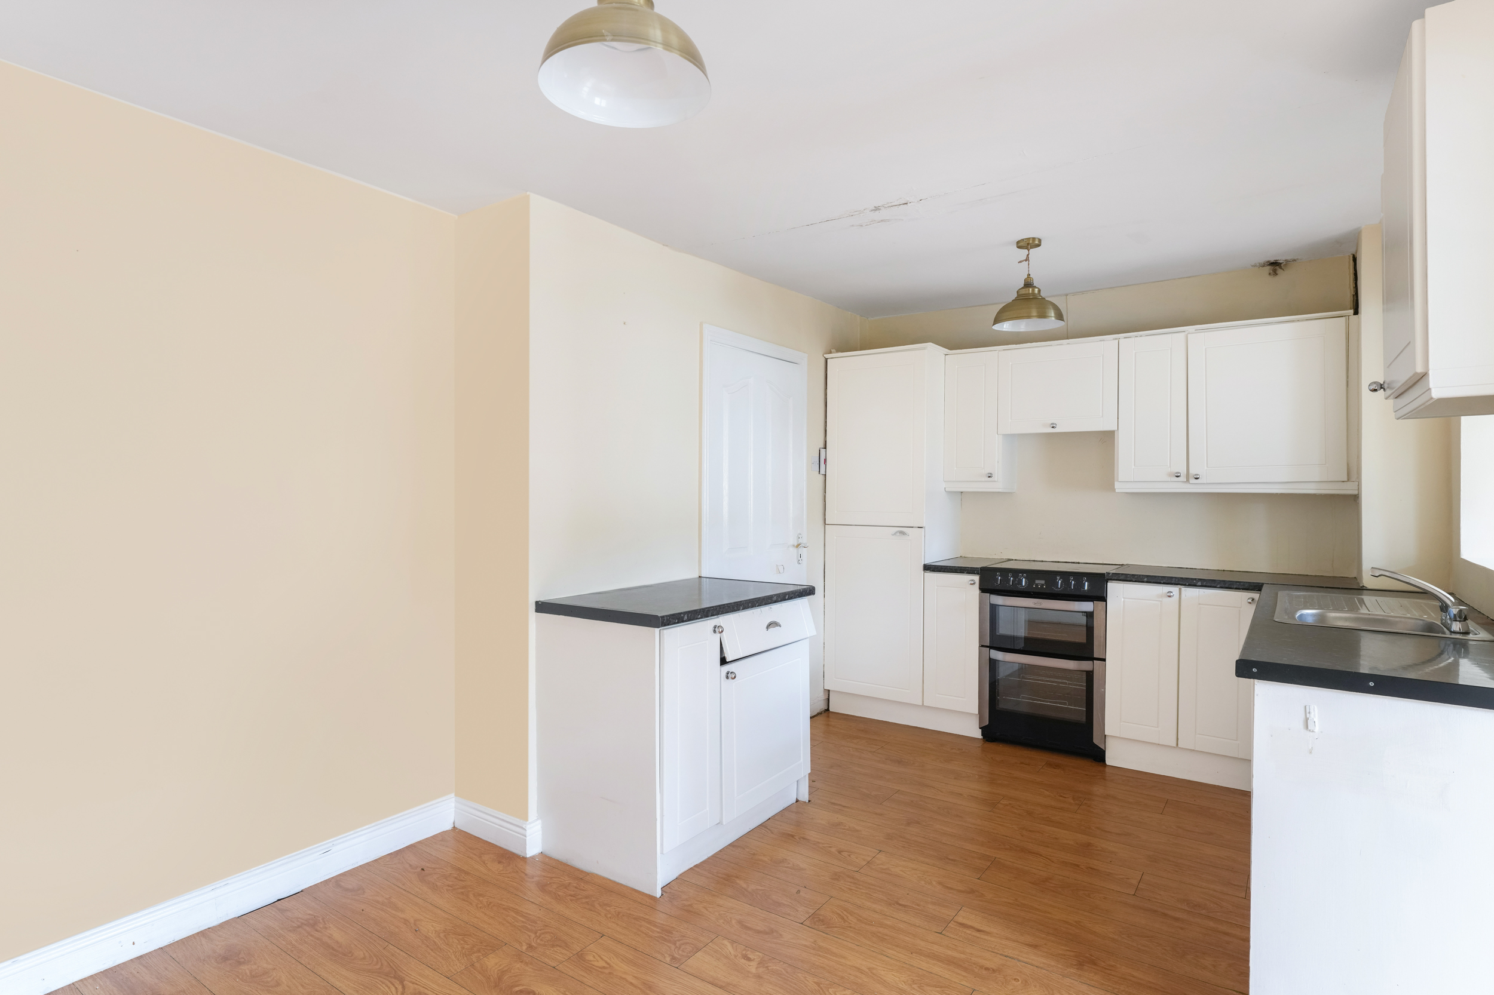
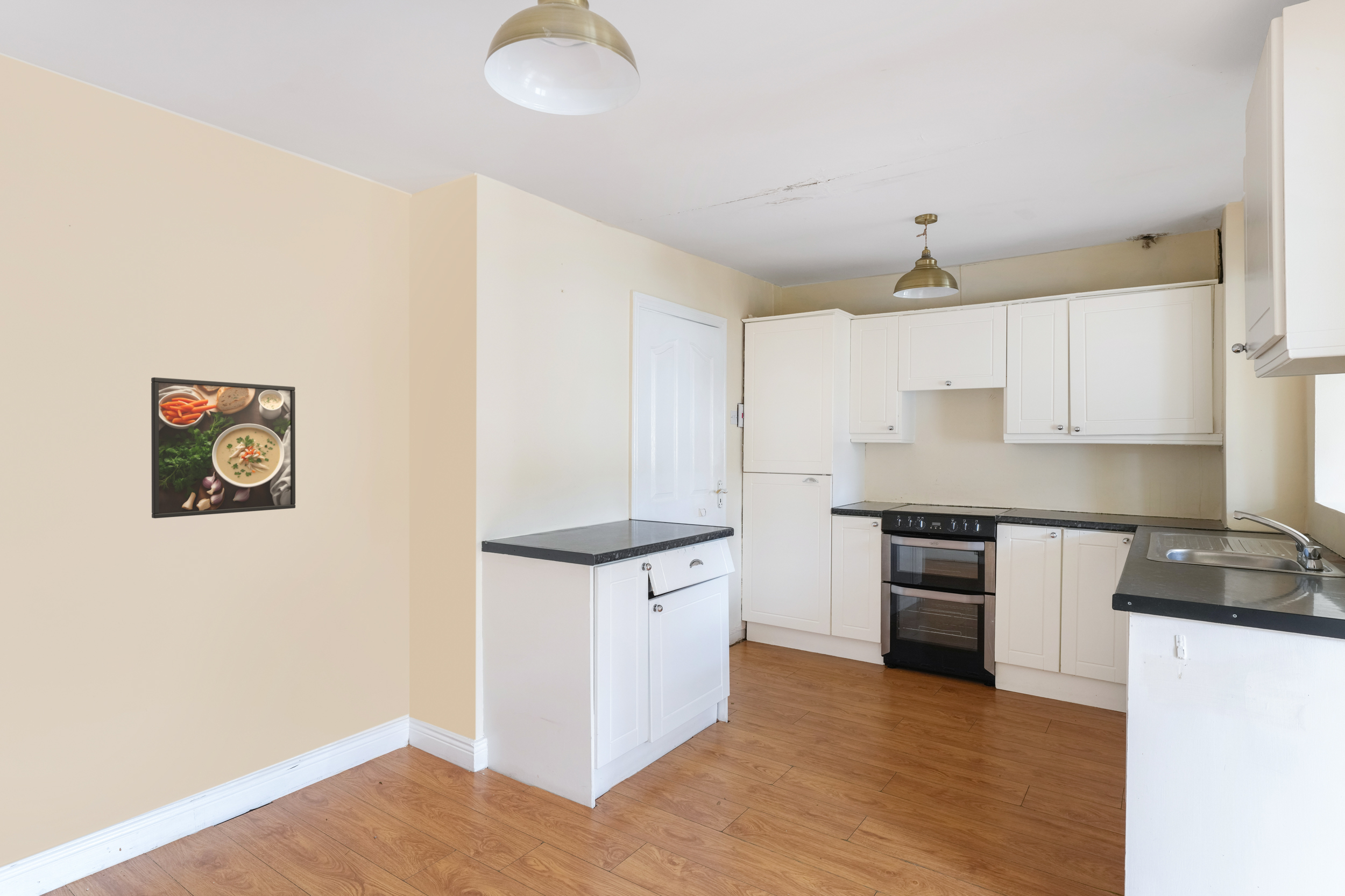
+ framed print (229, 447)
